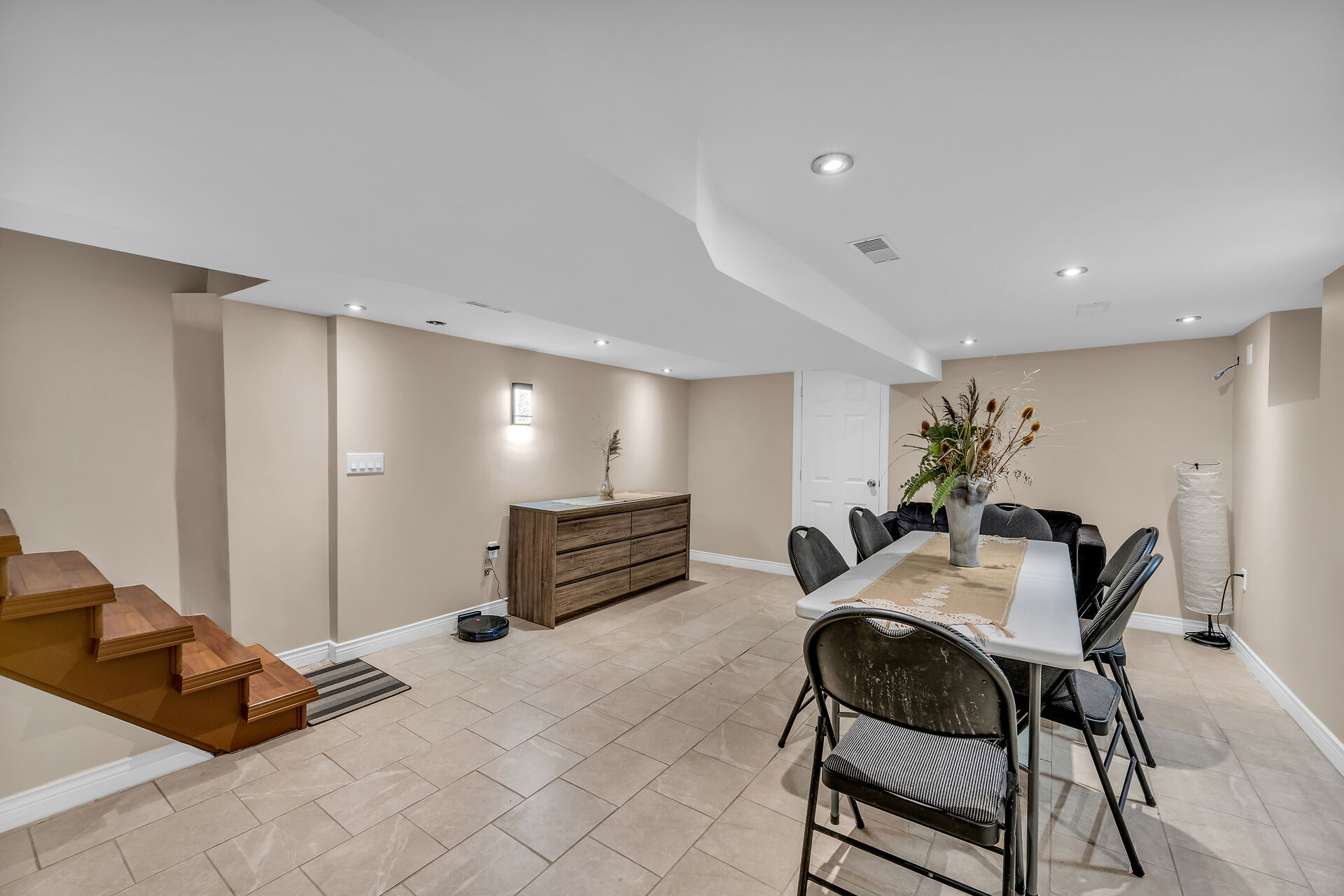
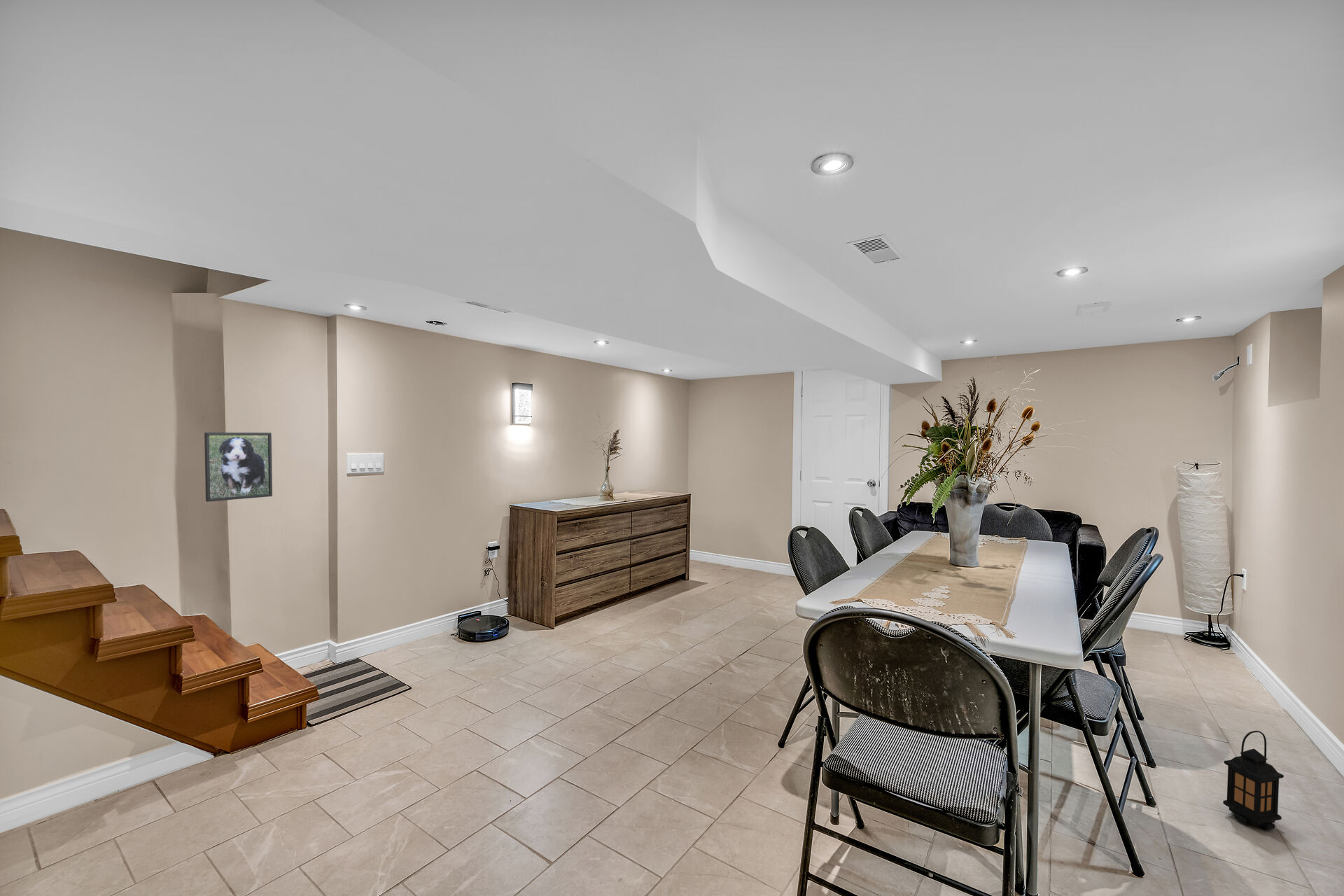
+ lantern (1252, 776)
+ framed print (239, 465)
